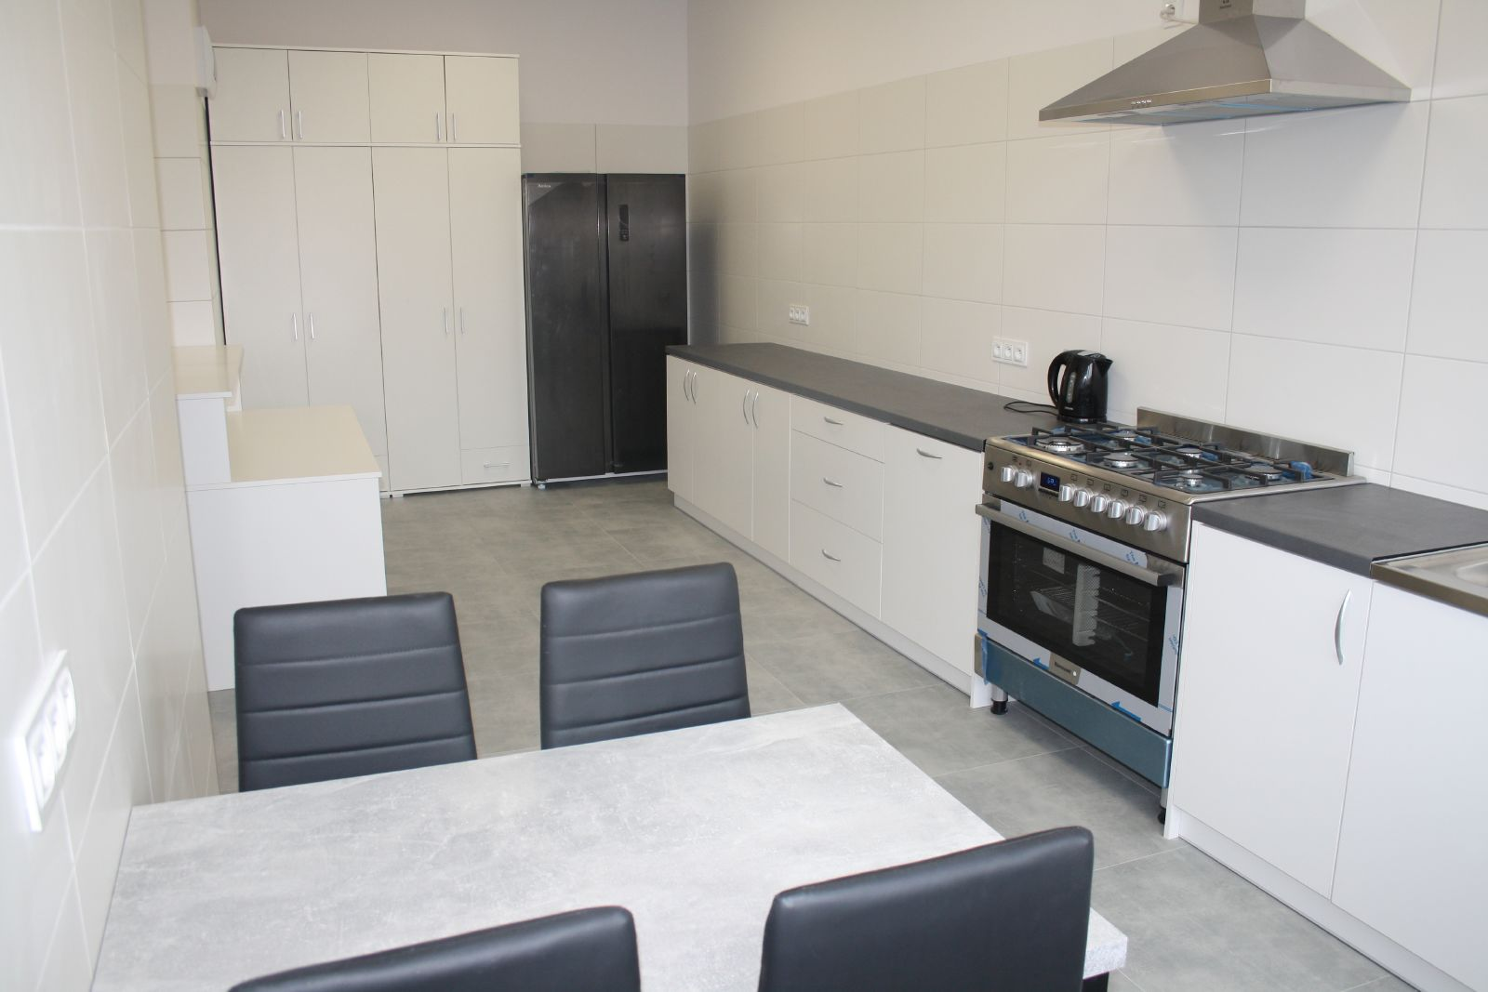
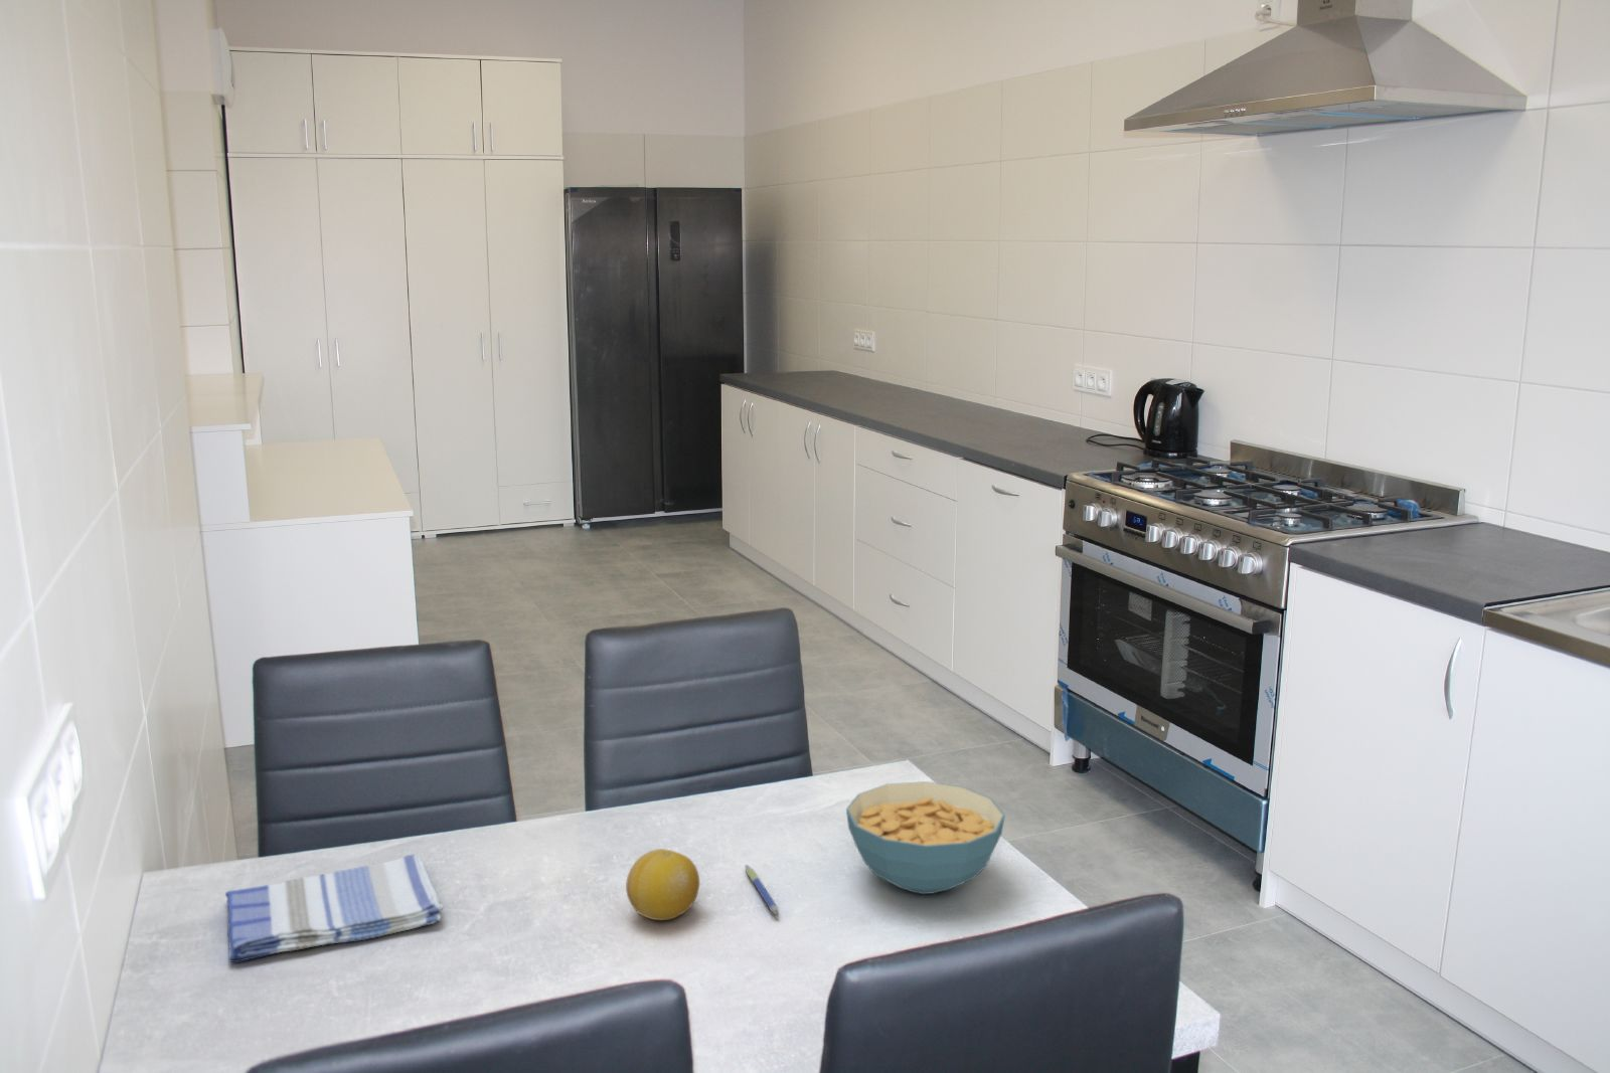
+ pen (759, 887)
+ cereal bowl (924, 848)
+ dish towel (333, 902)
+ fruit (662, 884)
